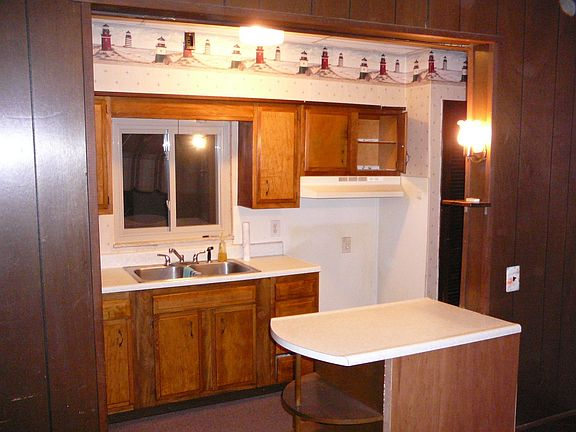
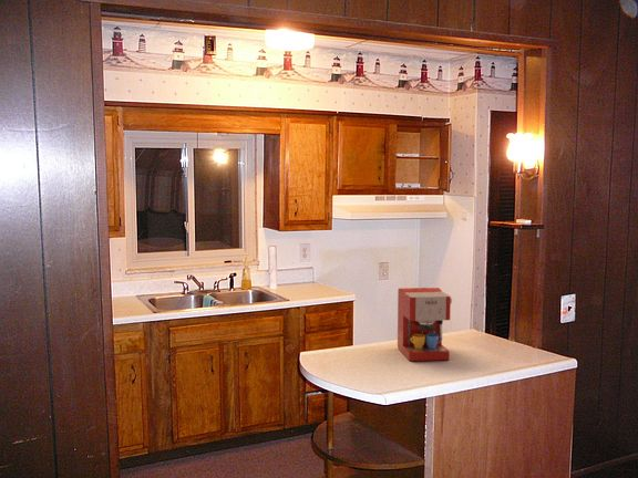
+ coffee maker (422, 321)
